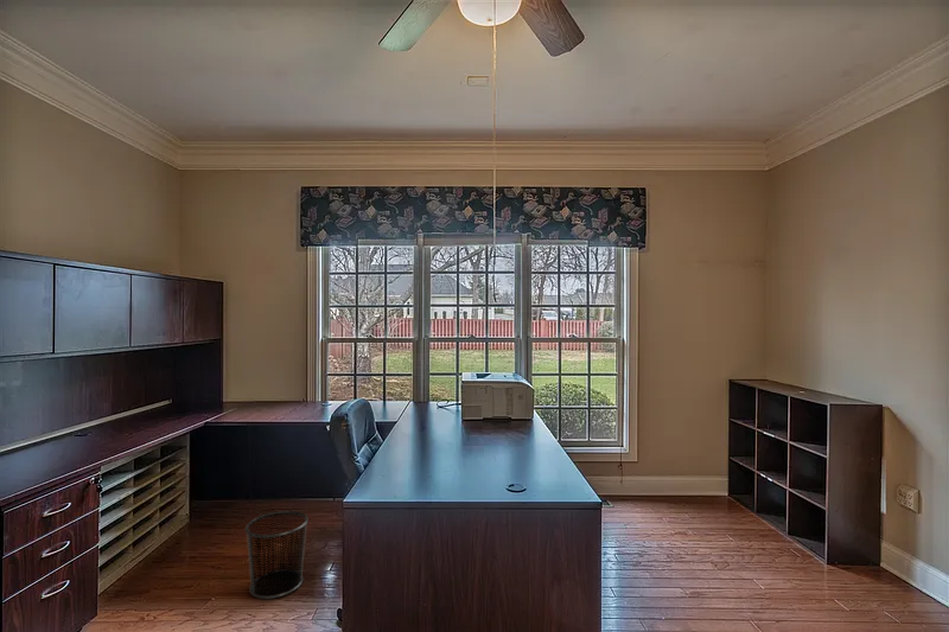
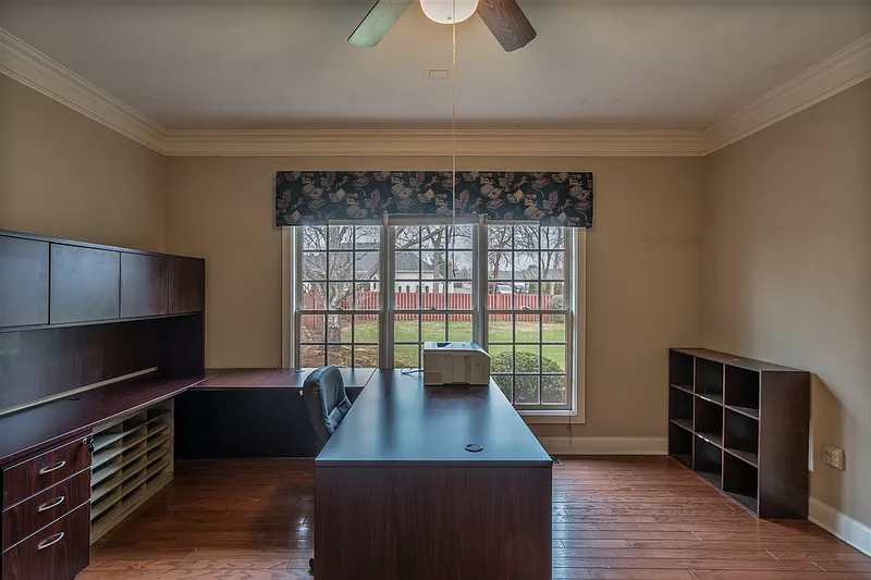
- waste bin (276, 554)
